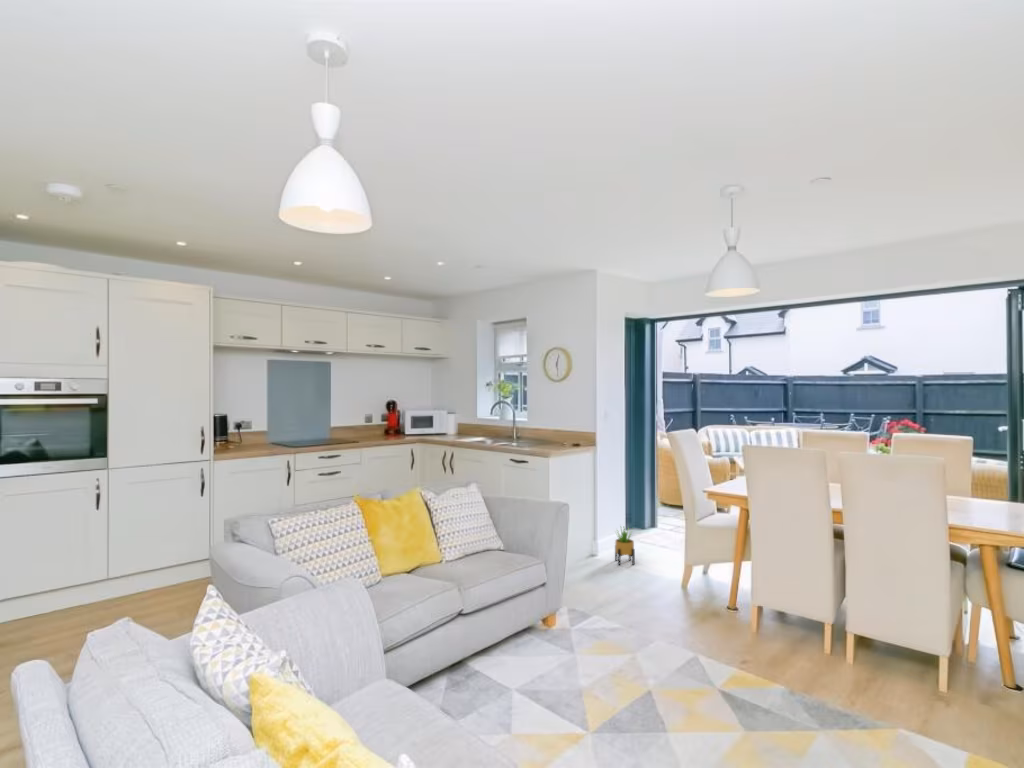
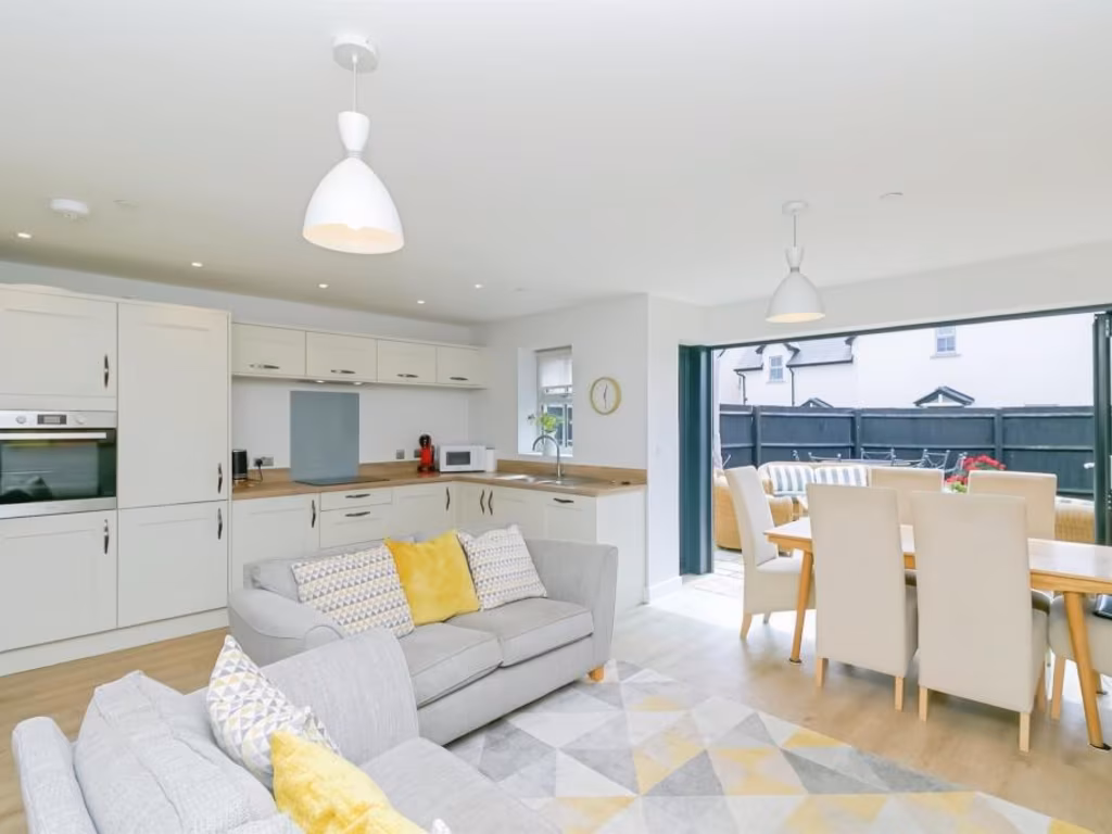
- potted plant (624, 543)
